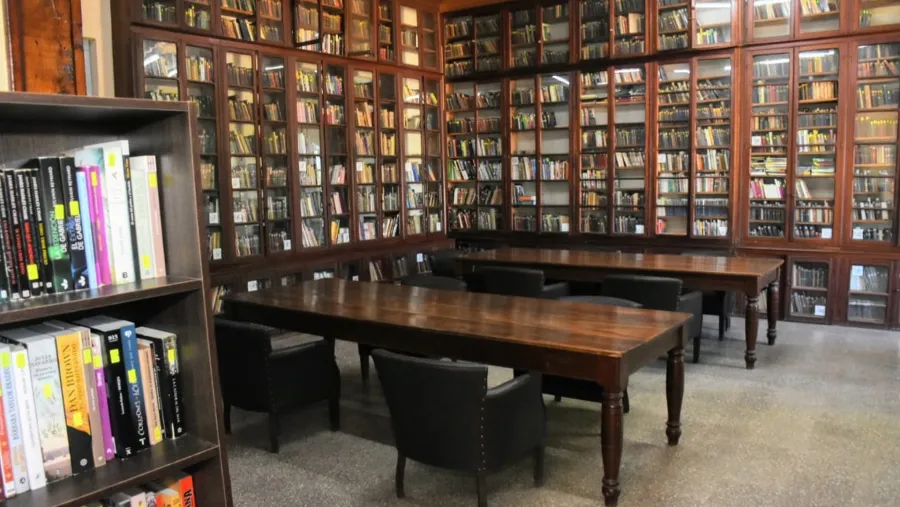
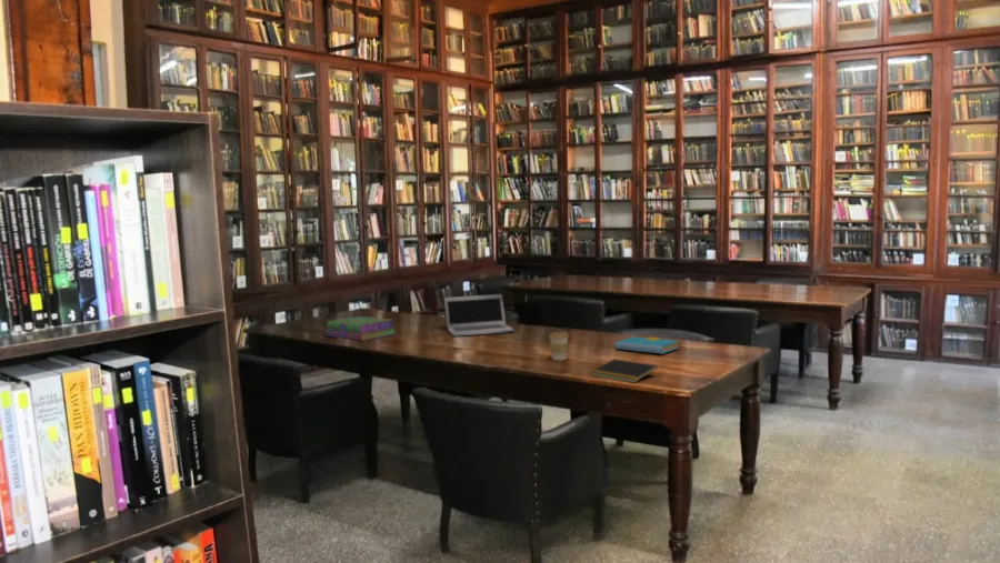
+ stack of books (360, 328)
+ book (647, 344)
+ laptop (478, 314)
+ notepad (623, 370)
+ coffee cup (559, 345)
